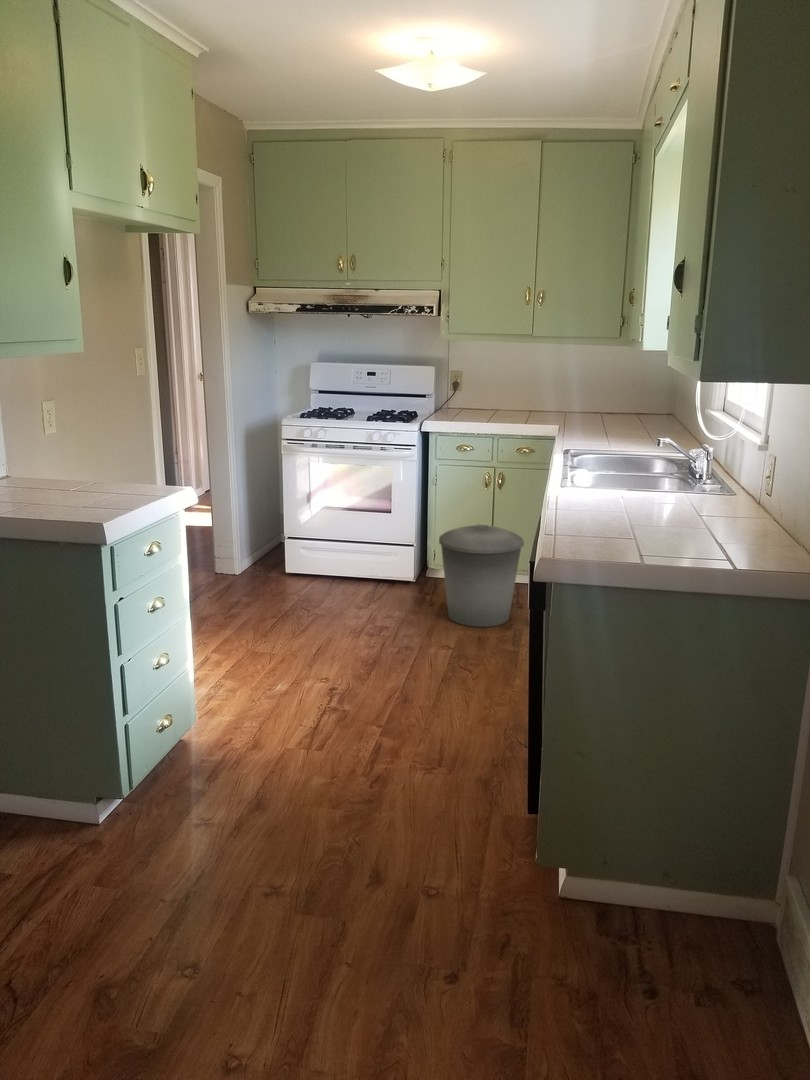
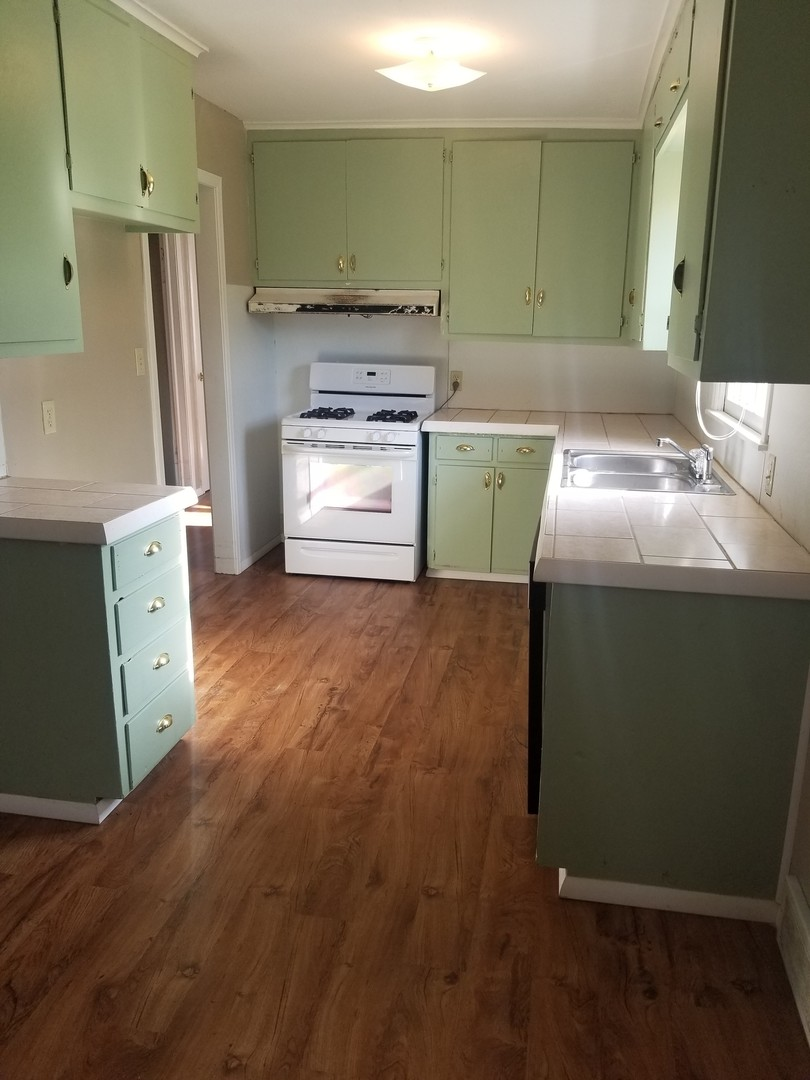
- trash can (480, 571)
